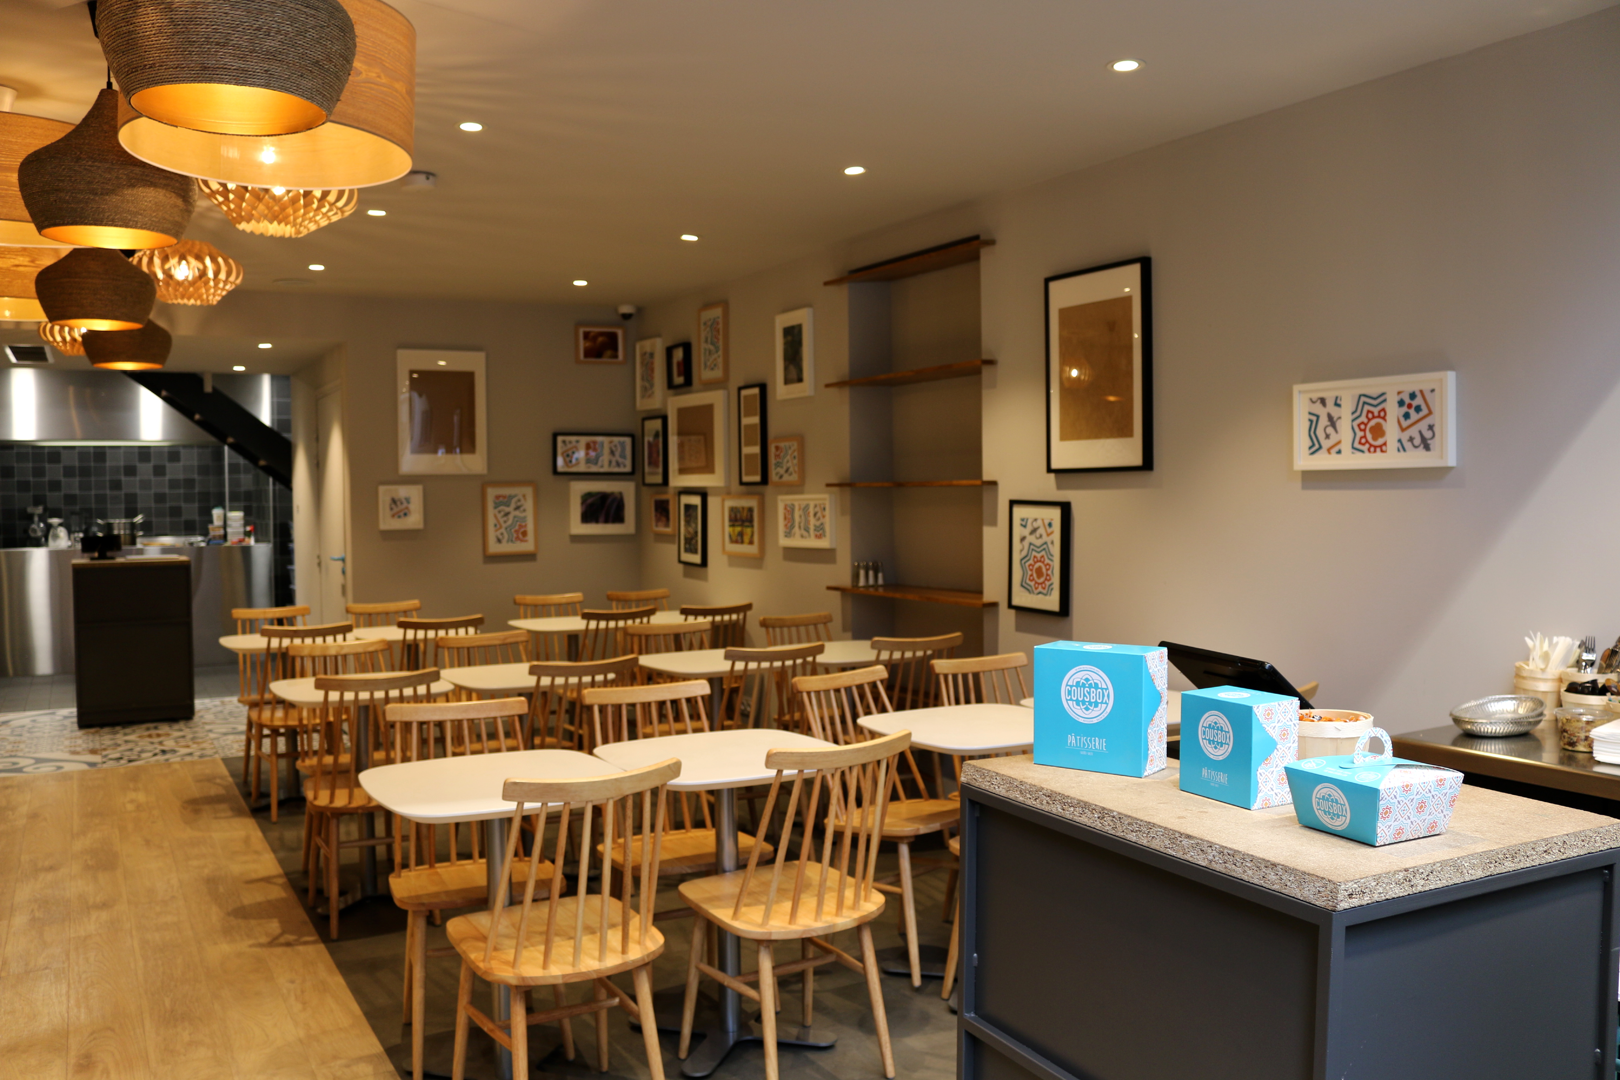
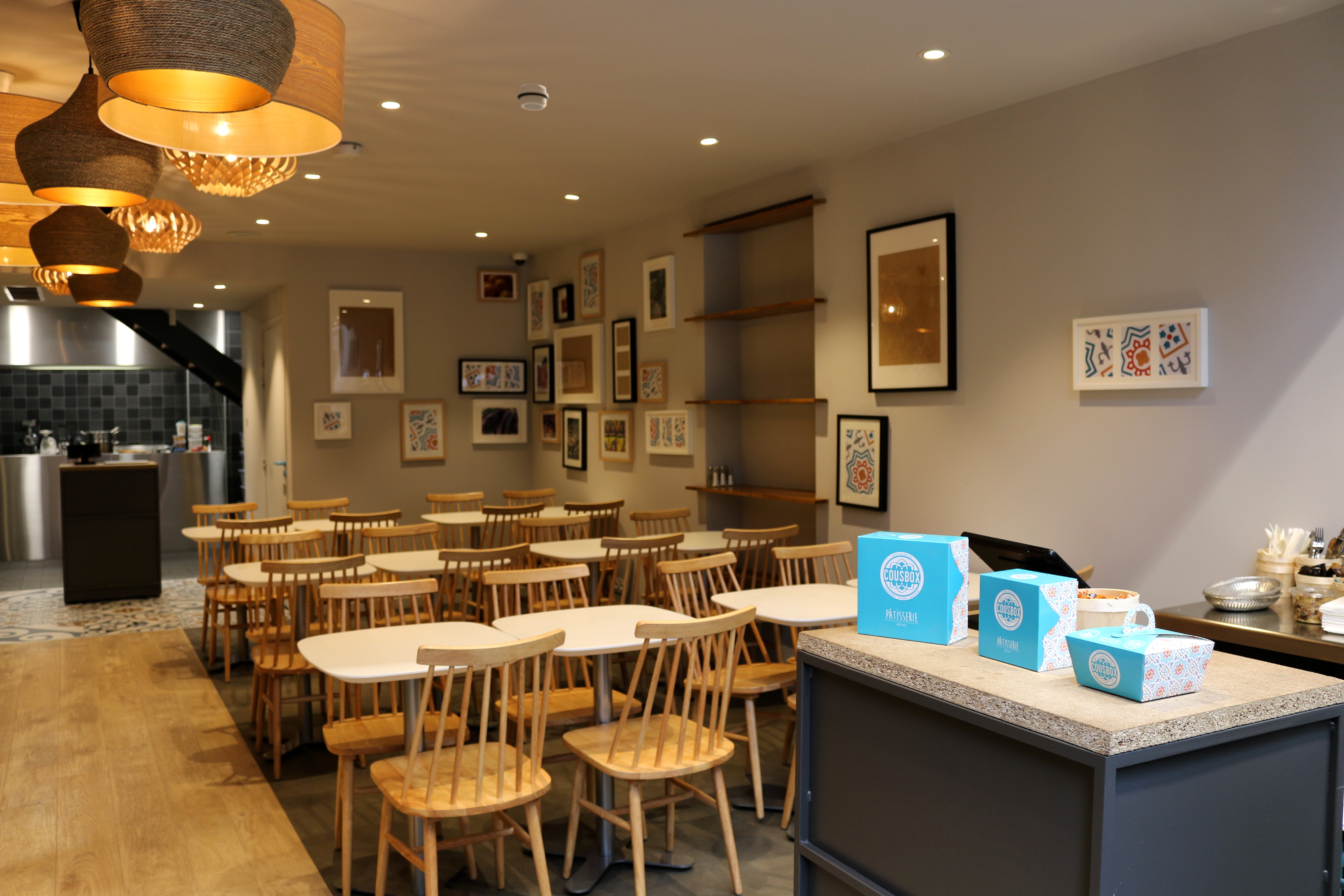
+ smoke detector (533, 97)
